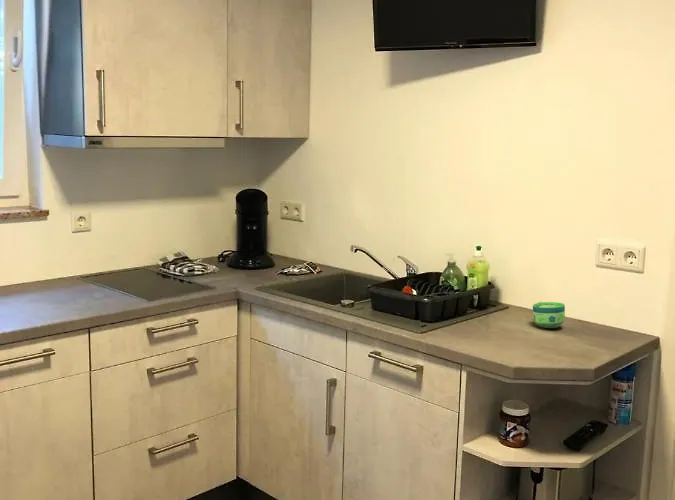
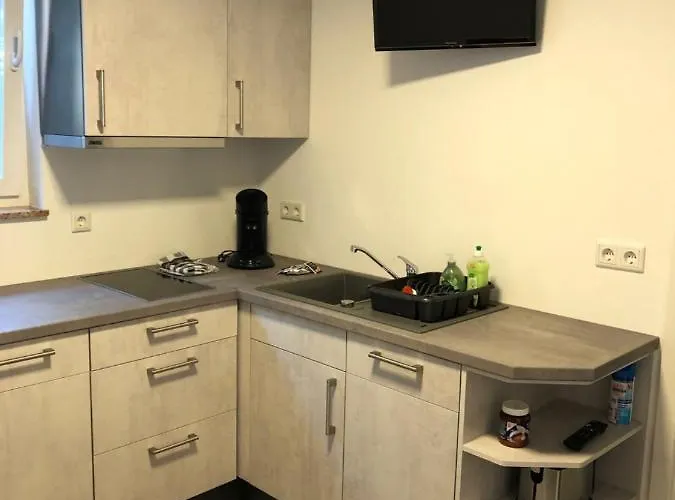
- cup (545, 314)
